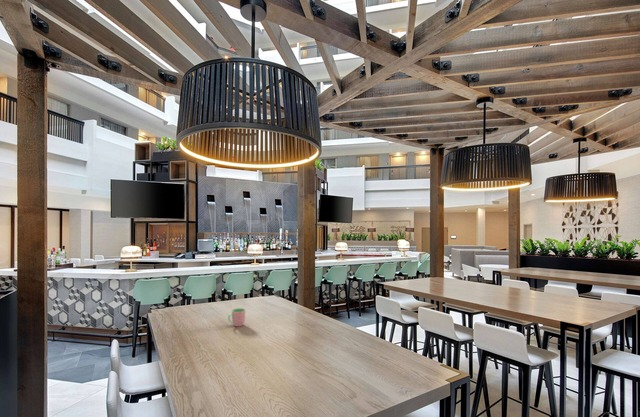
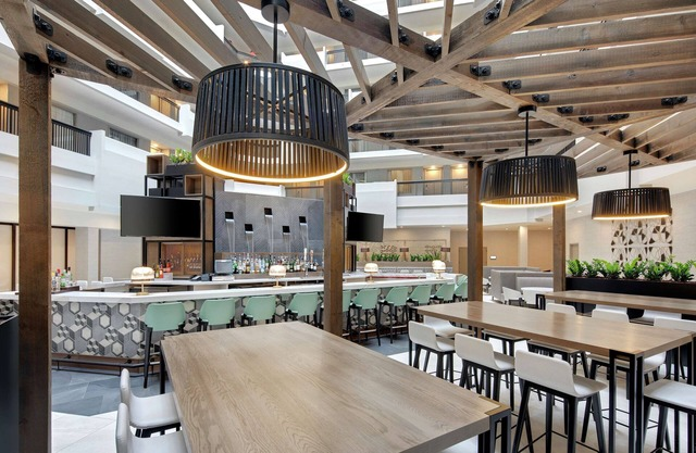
- cup (236, 318)
